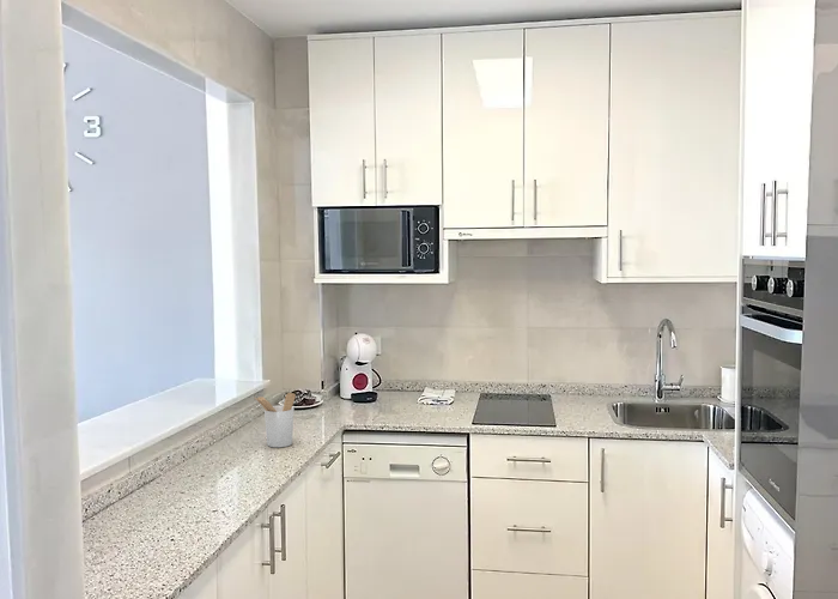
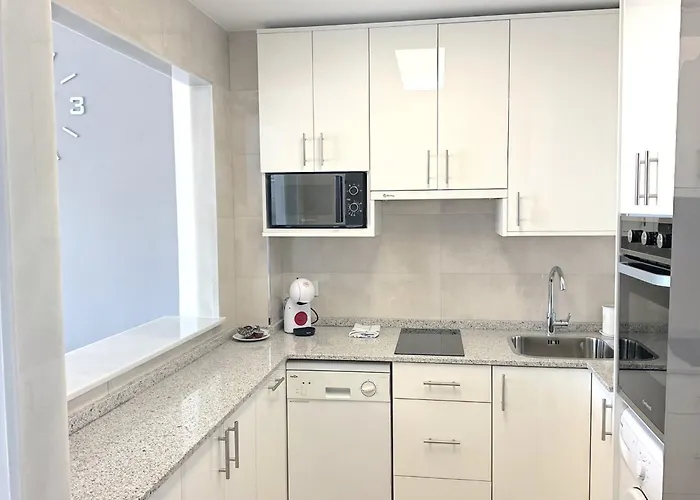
- utensil holder (274, 418)
